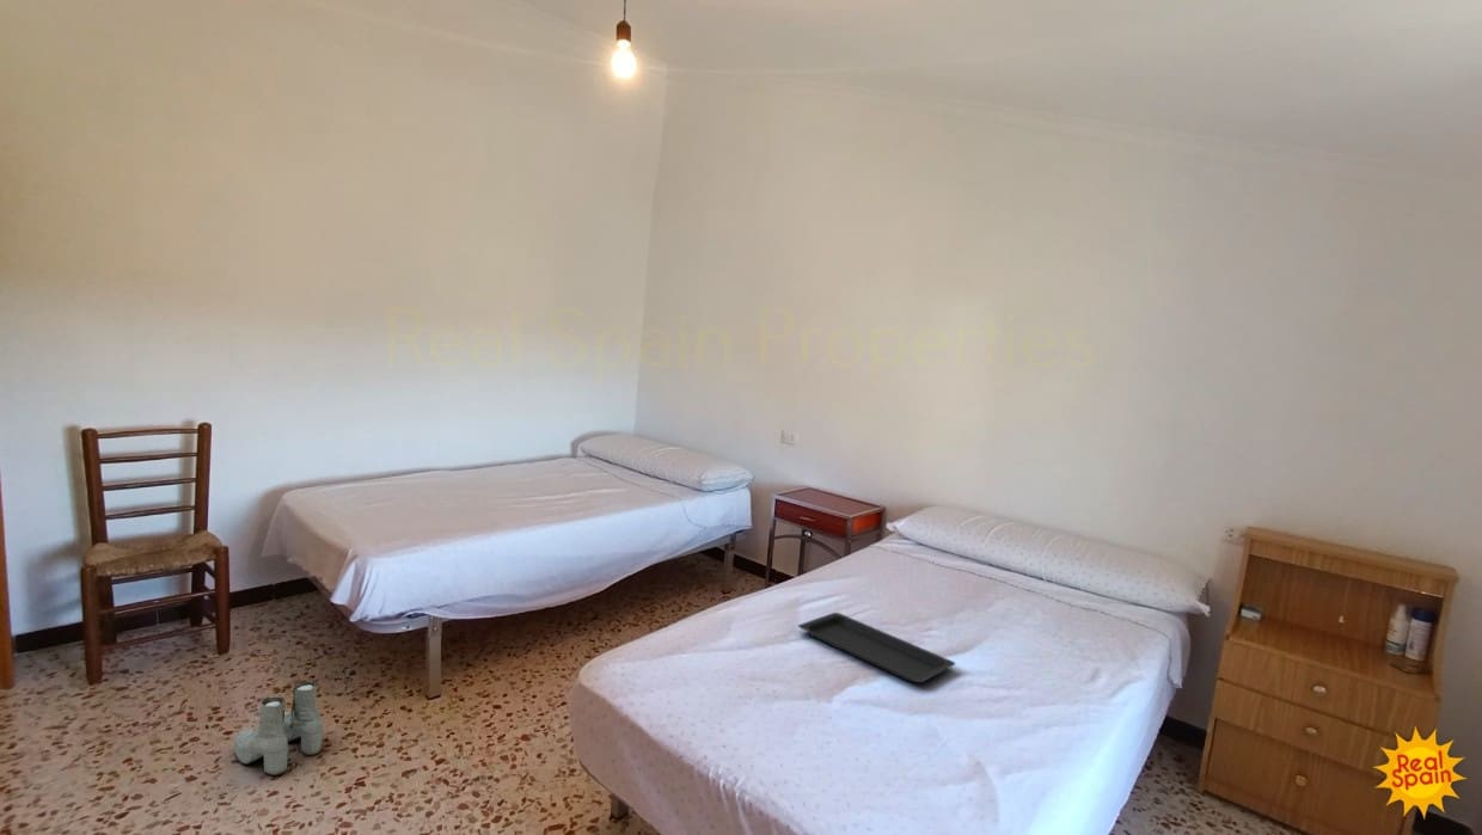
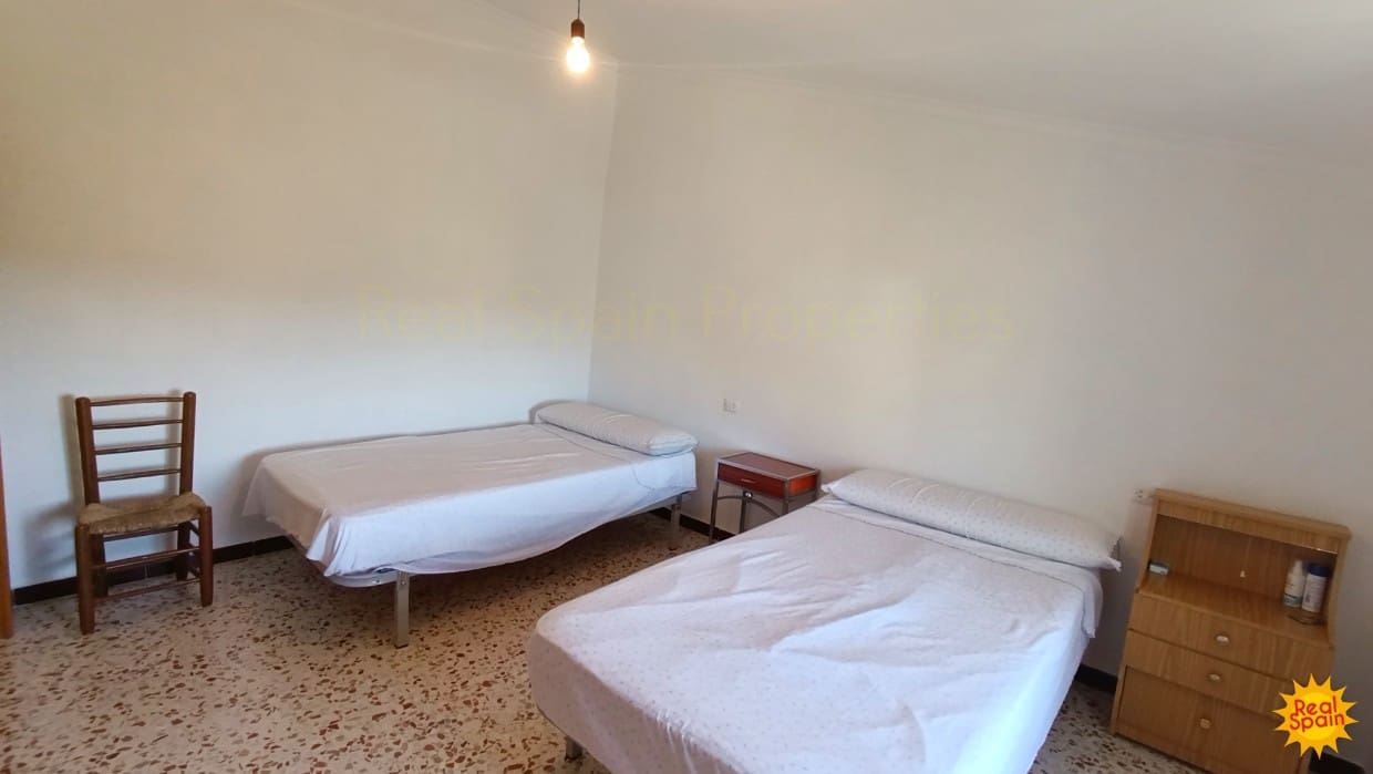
- serving tray (872, 646)
- boots (280, 719)
